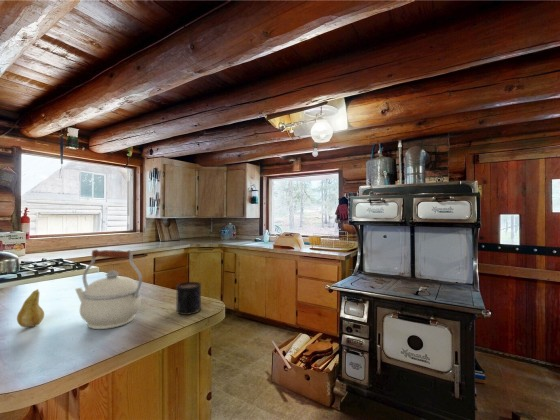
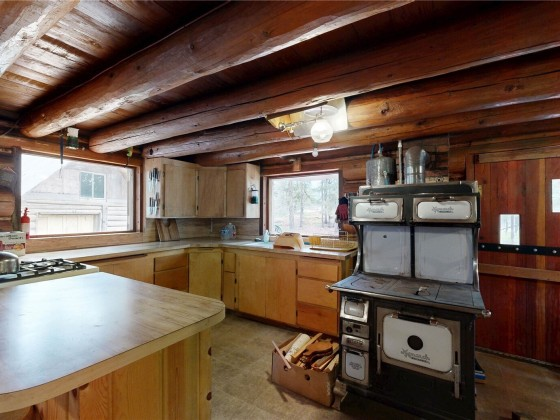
- mug (187, 299)
- fruit (30, 308)
- kettle (107, 285)
